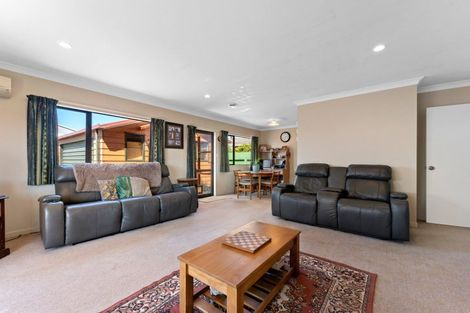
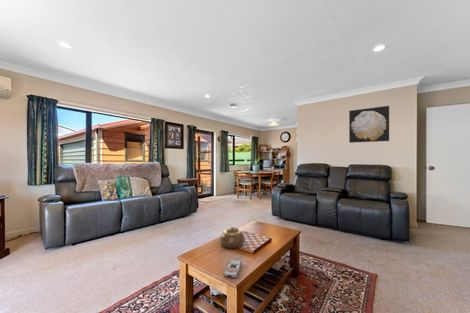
+ teapot (232, 235)
+ remote control (233, 267)
+ wall art (368, 125)
